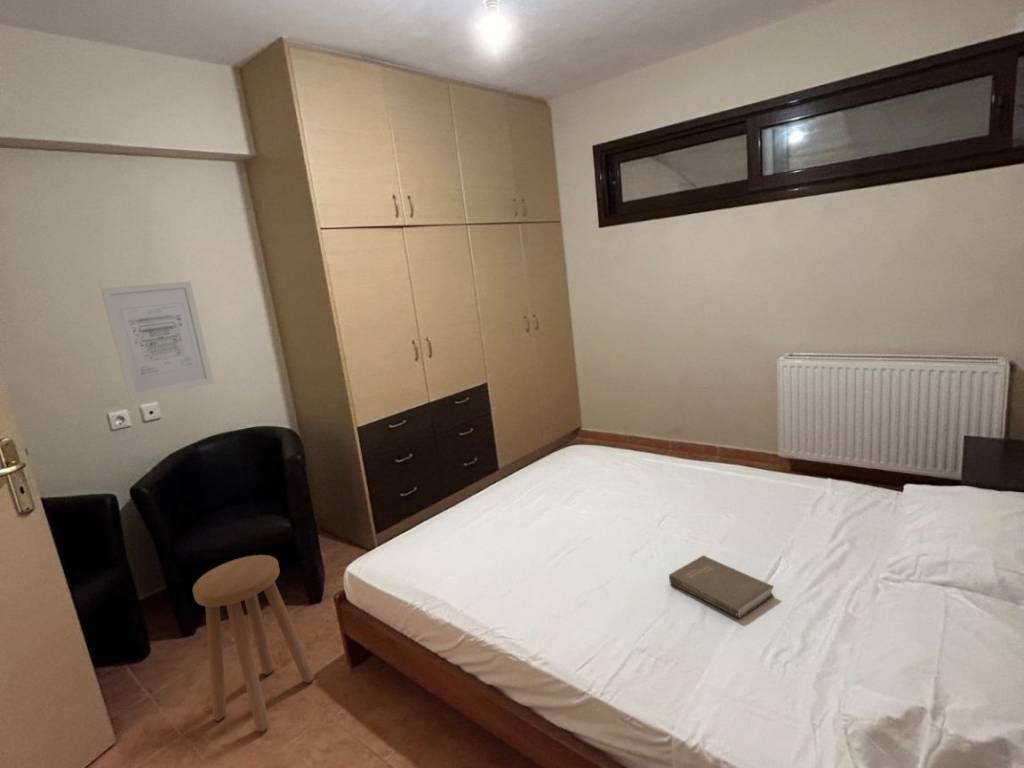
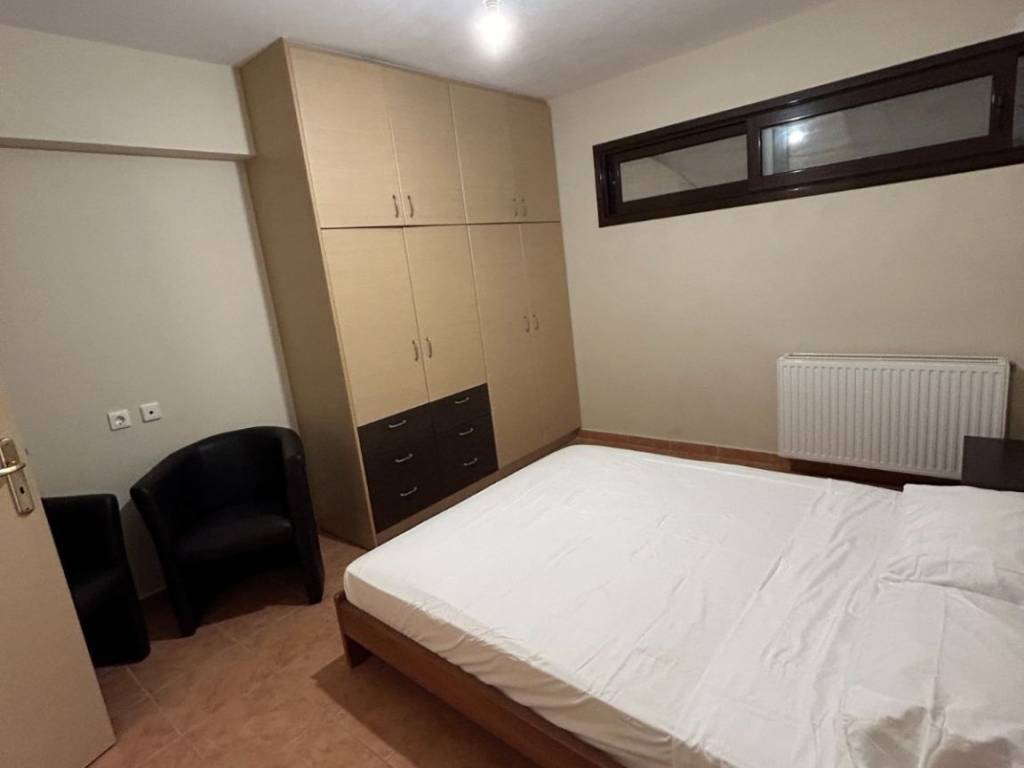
- stool (249, 639)
- wall art (161, 339)
- book (719, 585)
